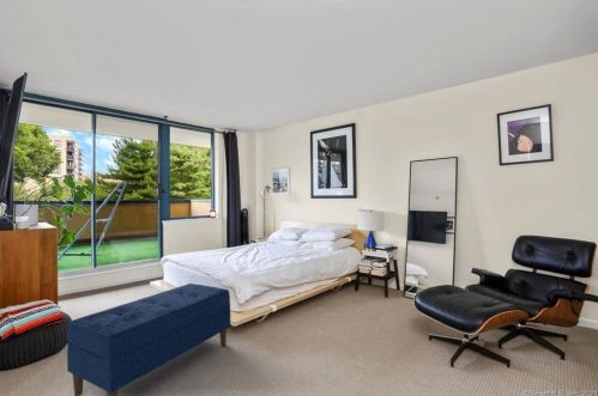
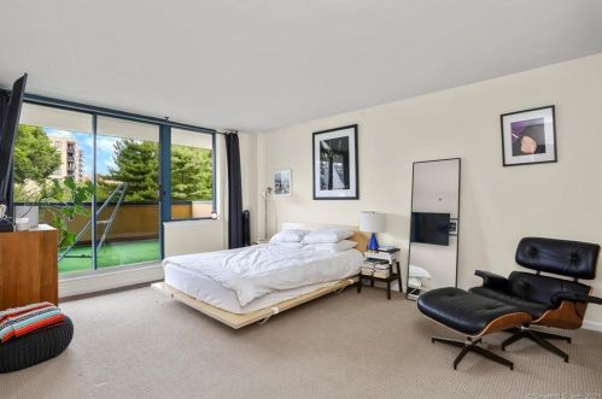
- bench (161, 334)
